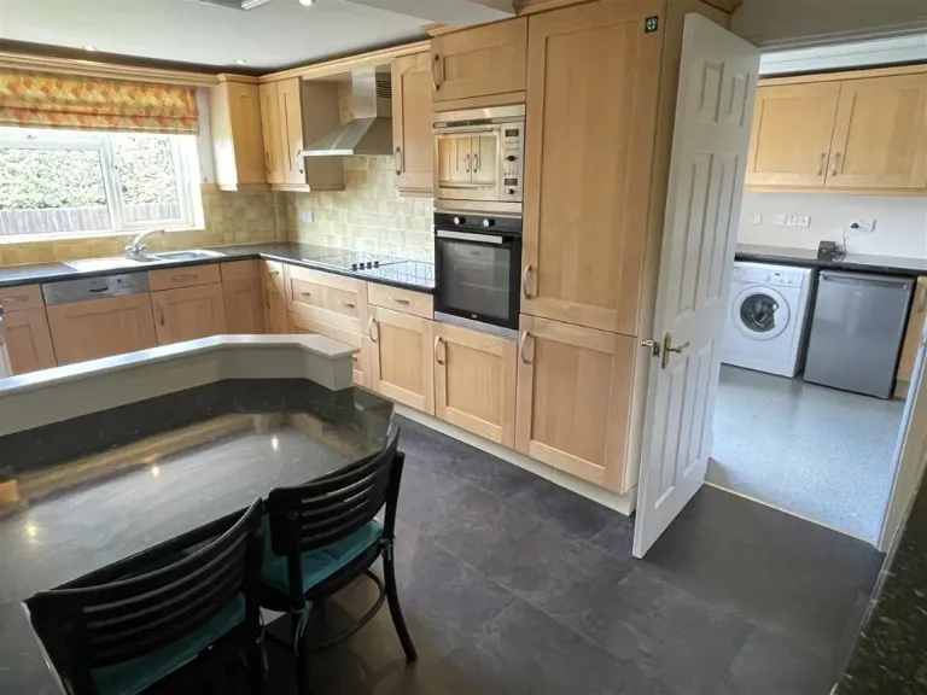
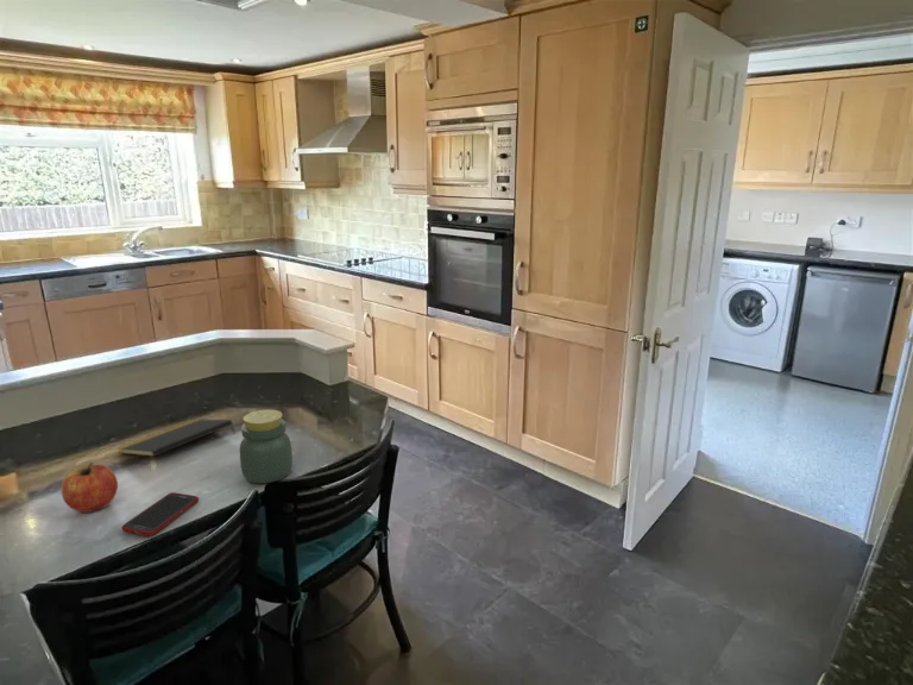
+ fruit (89, 485)
+ notepad (176, 435)
+ cell phone (162, 513)
+ jar (265, 445)
